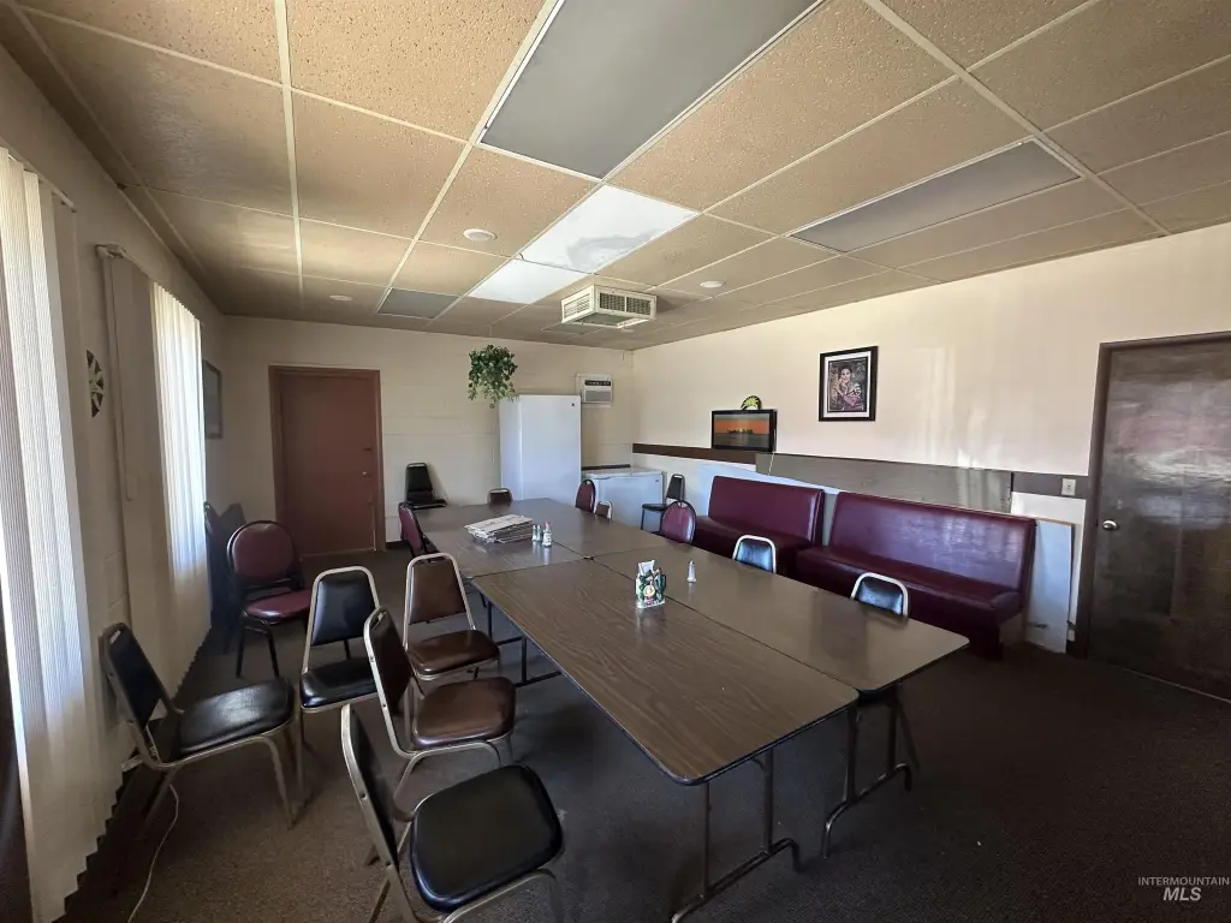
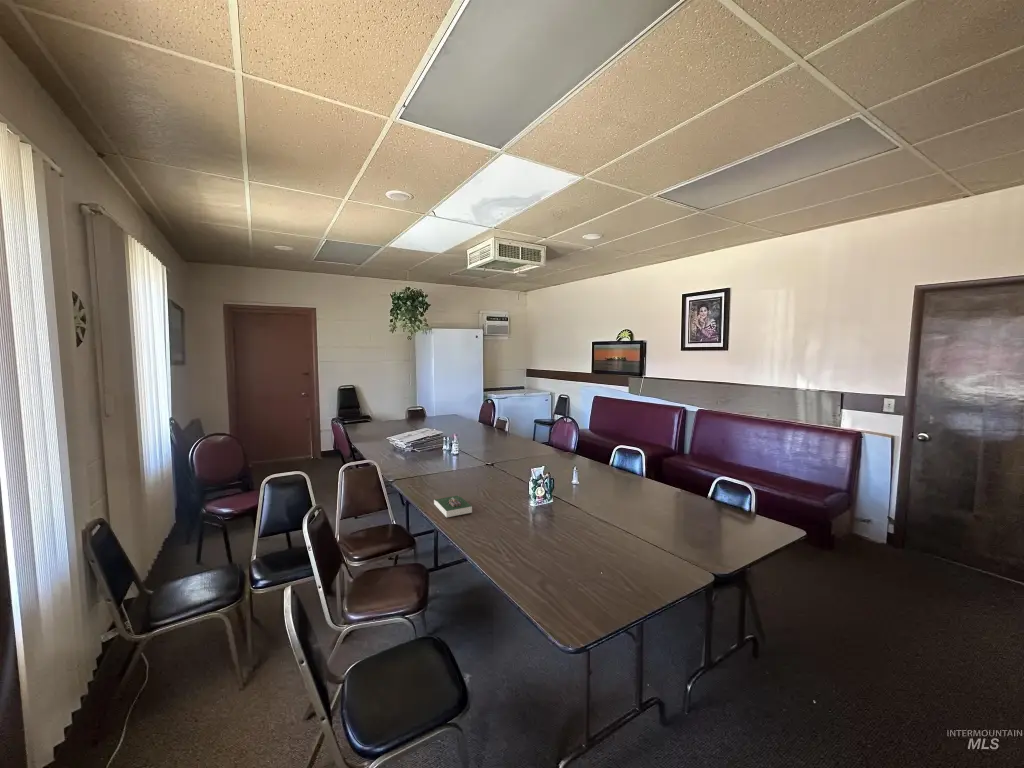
+ book (452, 503)
